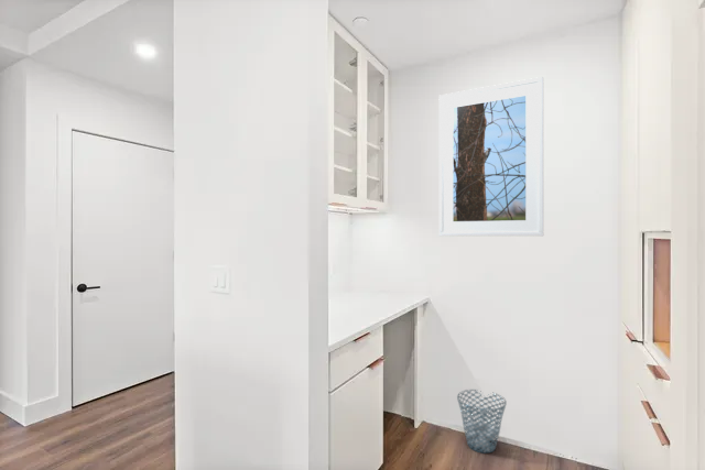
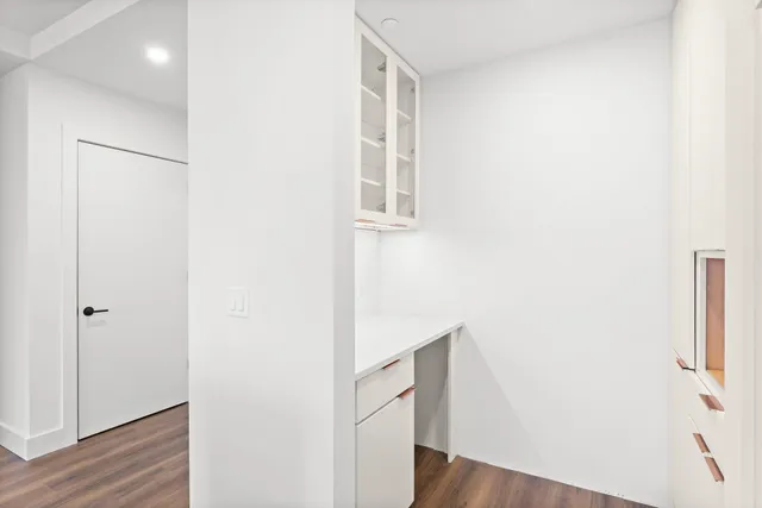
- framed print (488, 161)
- waste basket (480, 422)
